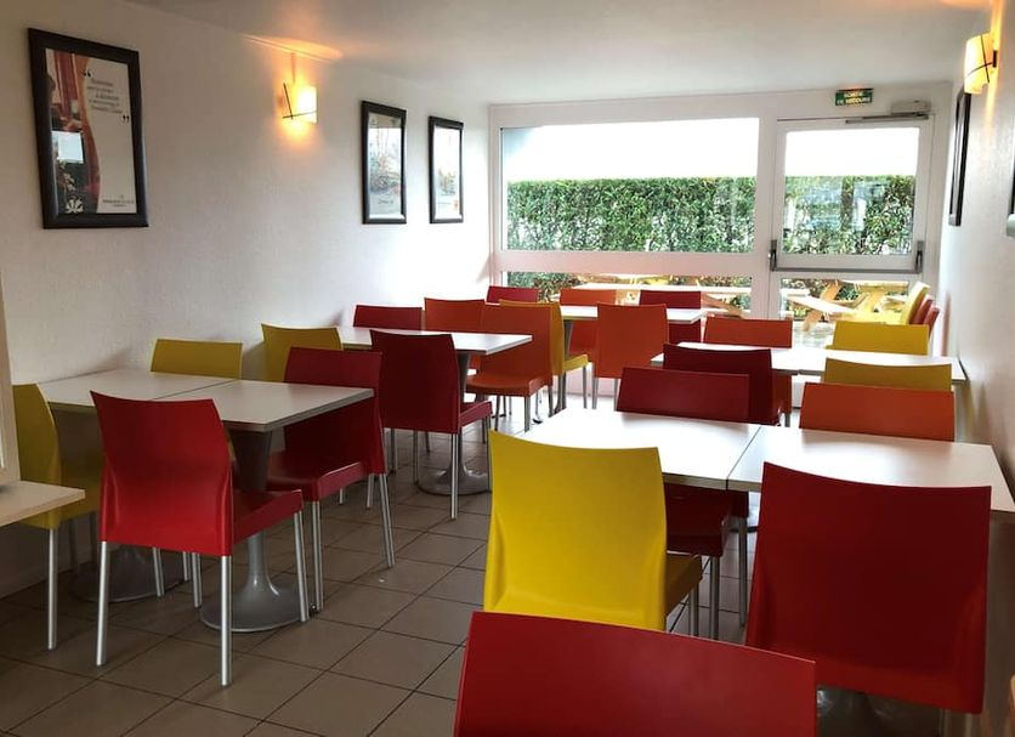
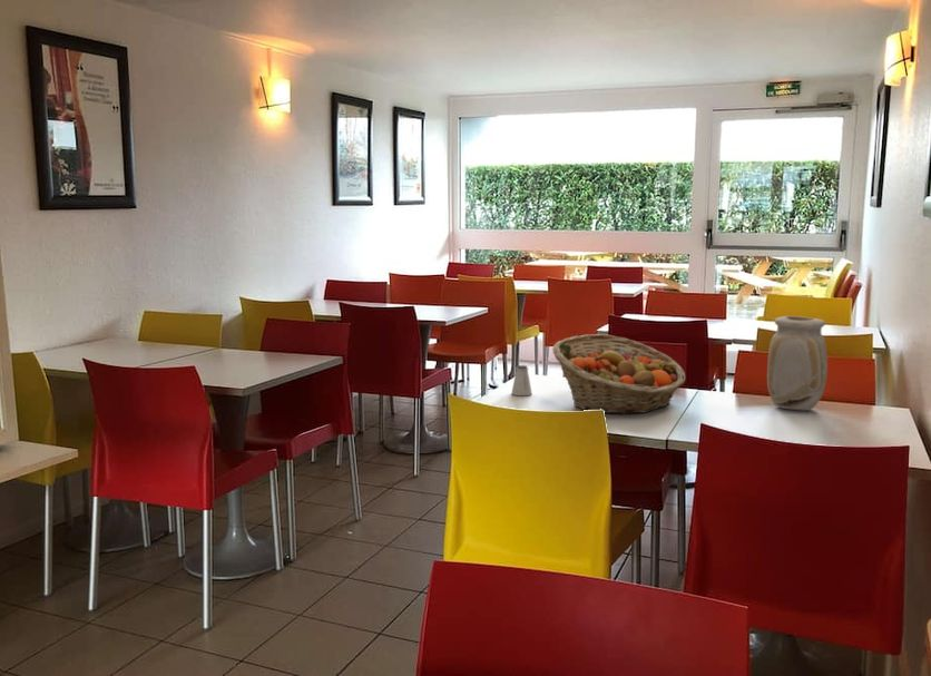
+ vase (796, 363)
+ saltshaker (521, 380)
+ fruit basket (618, 372)
